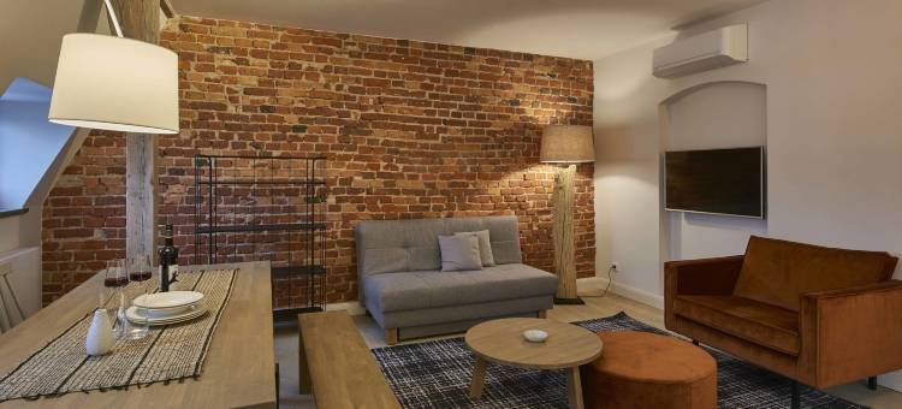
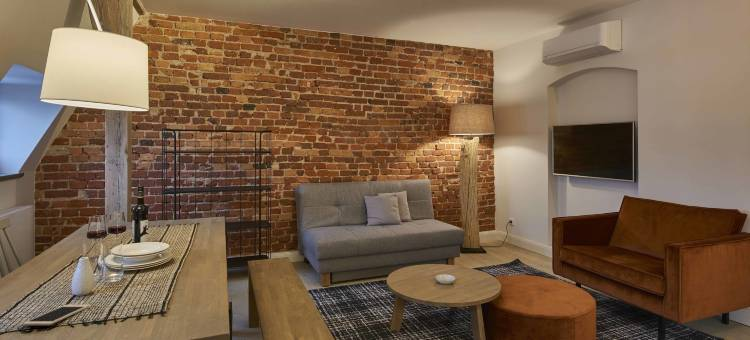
+ cell phone (58, 314)
